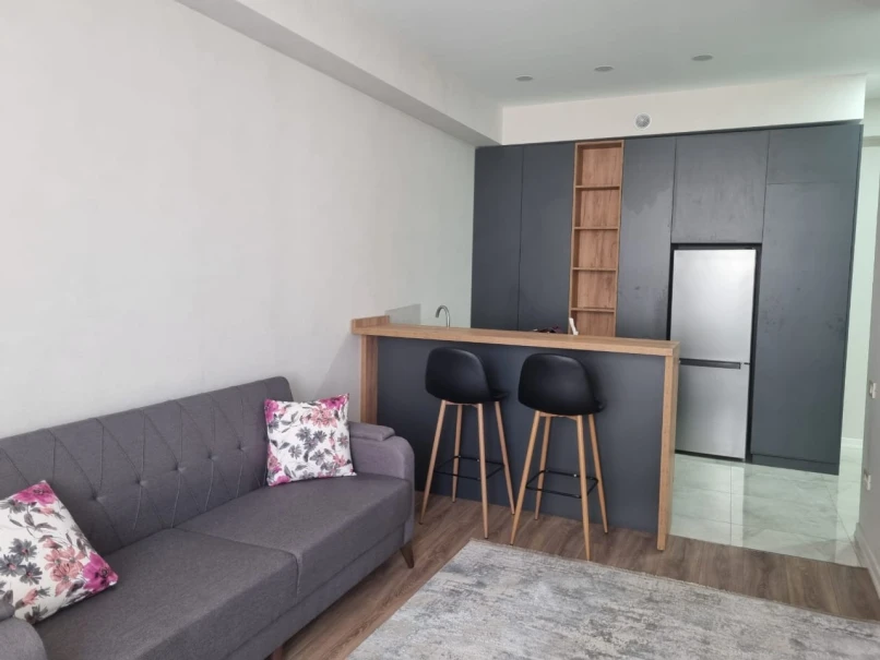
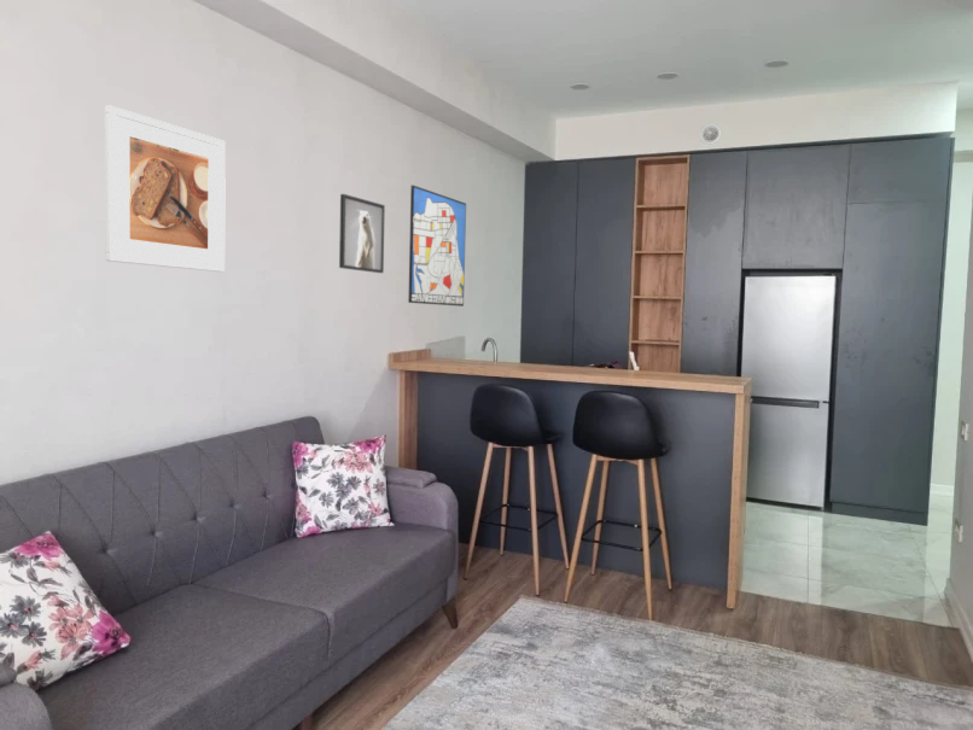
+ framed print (169, 195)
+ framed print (362, 235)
+ wall art (438, 250)
